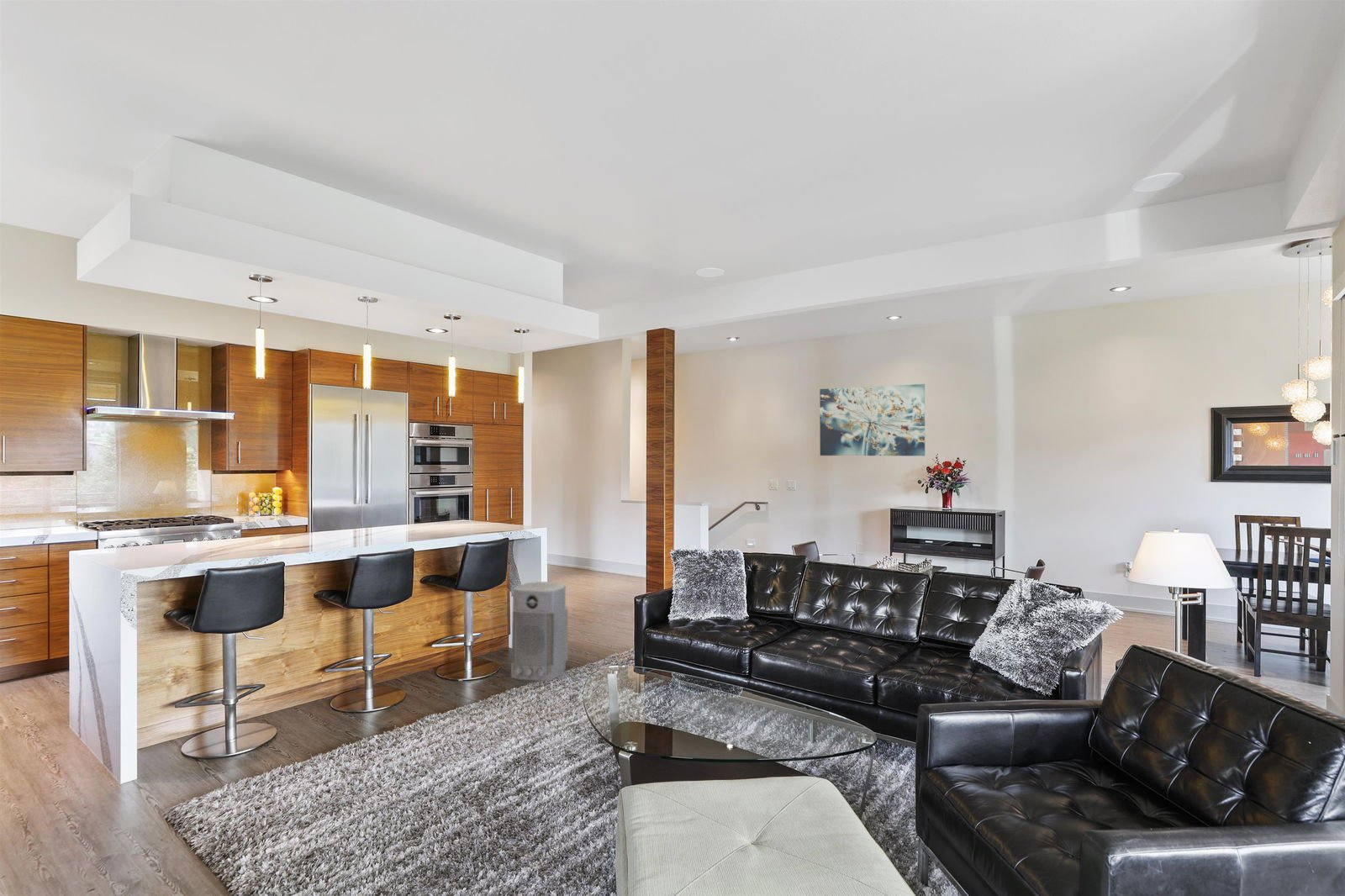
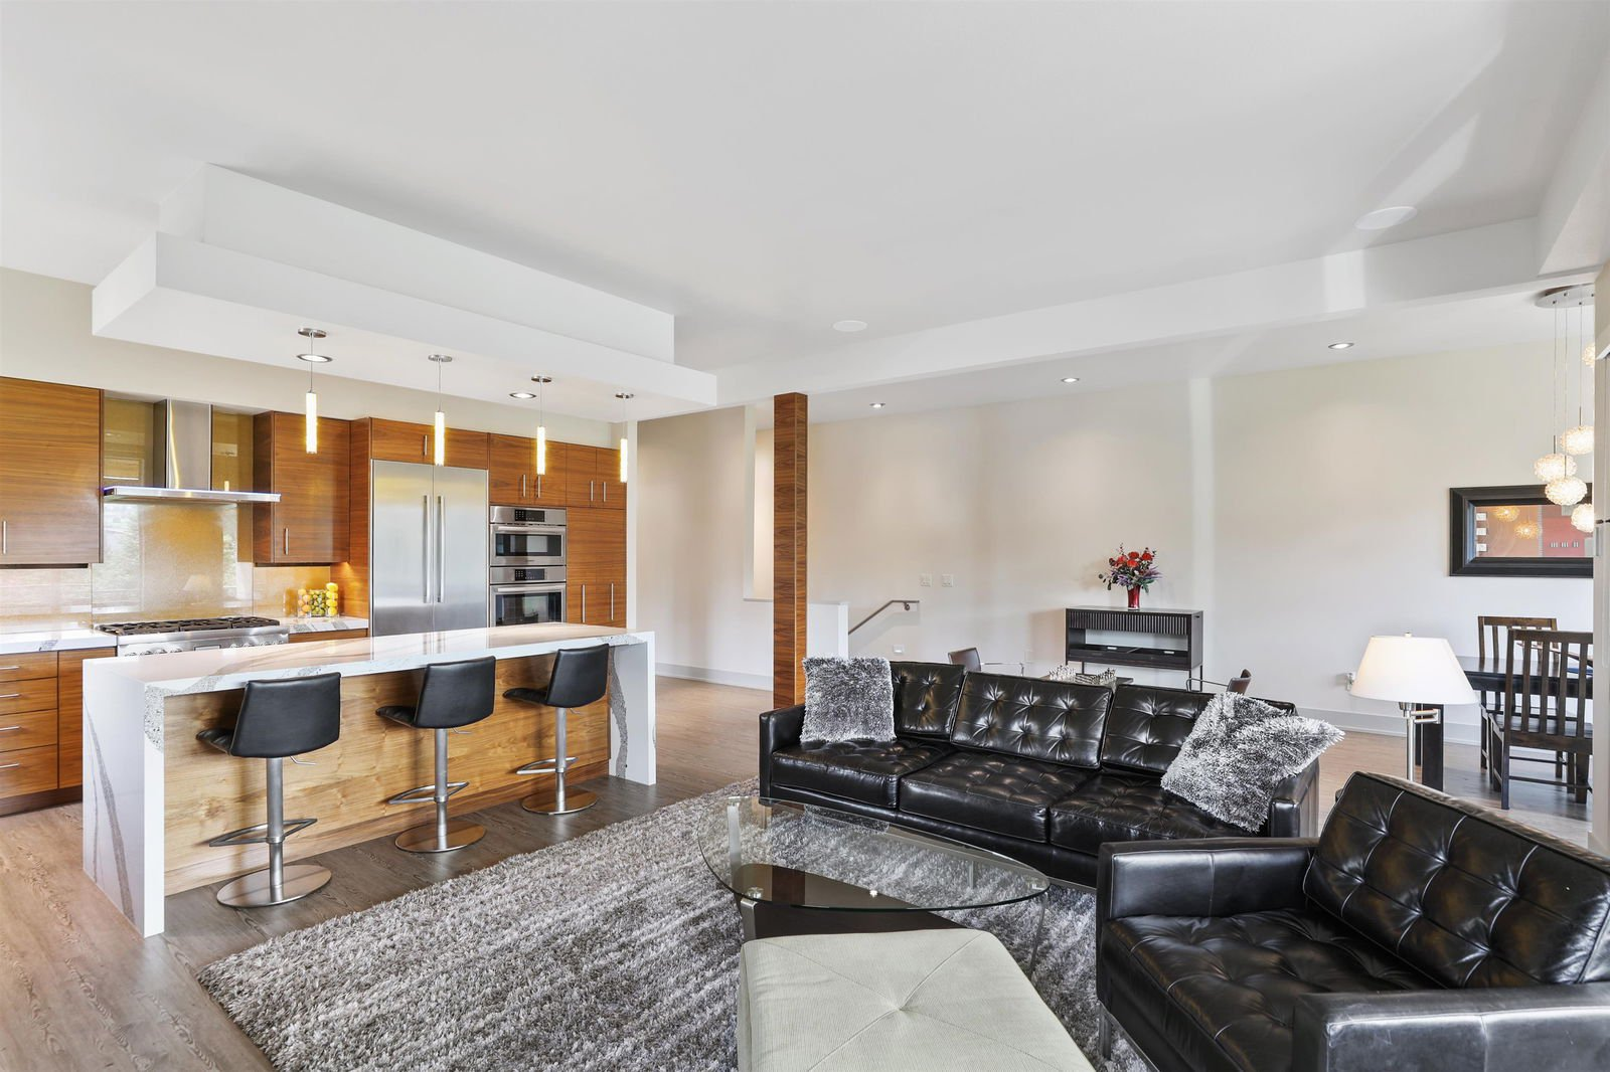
- wall art (870, 421)
- air purifier (541, 629)
